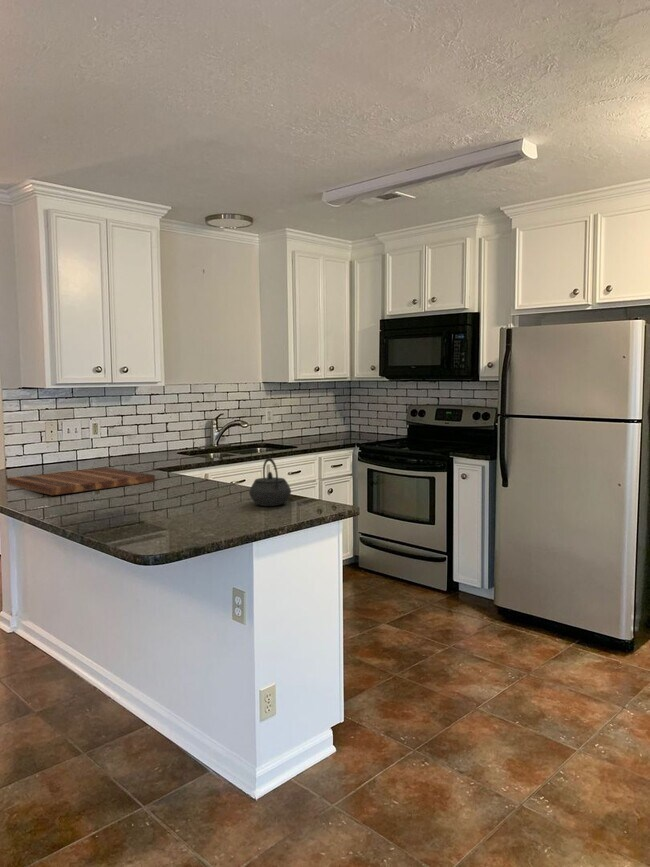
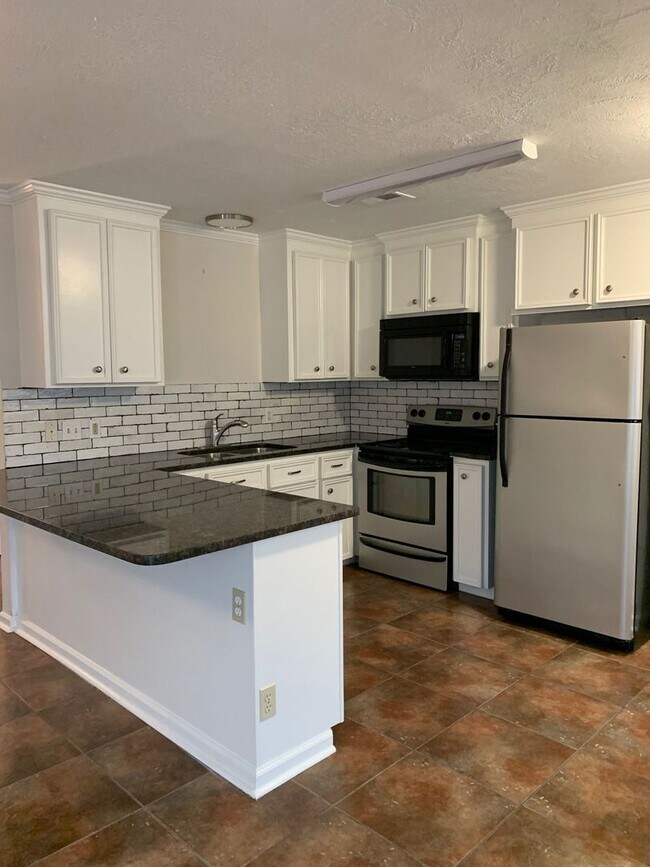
- kettle (269, 480)
- cutting board (81, 479)
